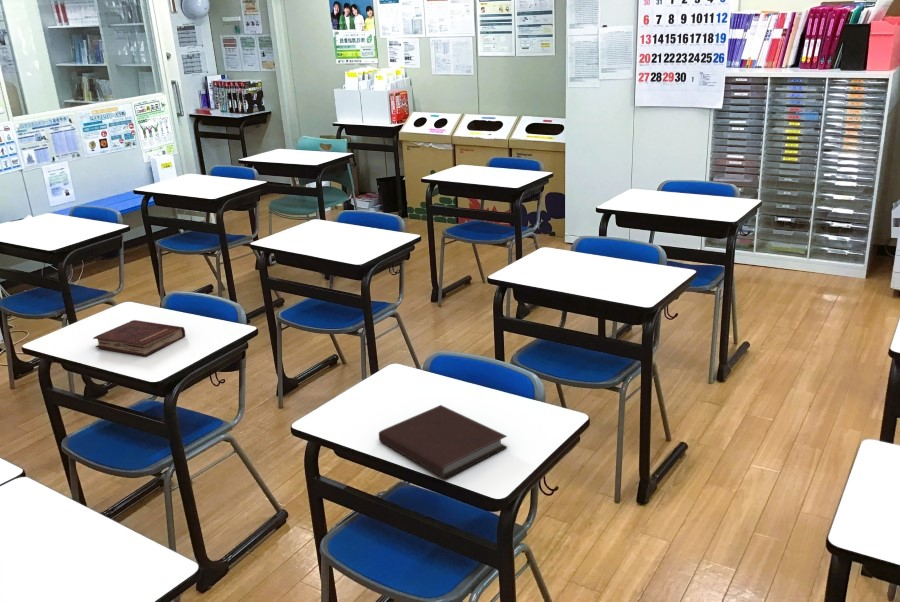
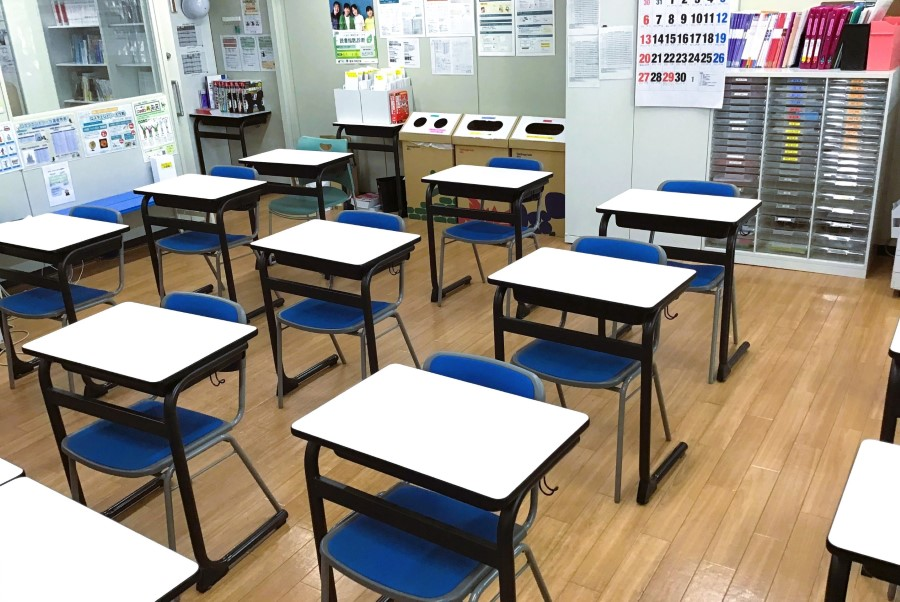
- notebook (442, 439)
- hardback book (140, 336)
